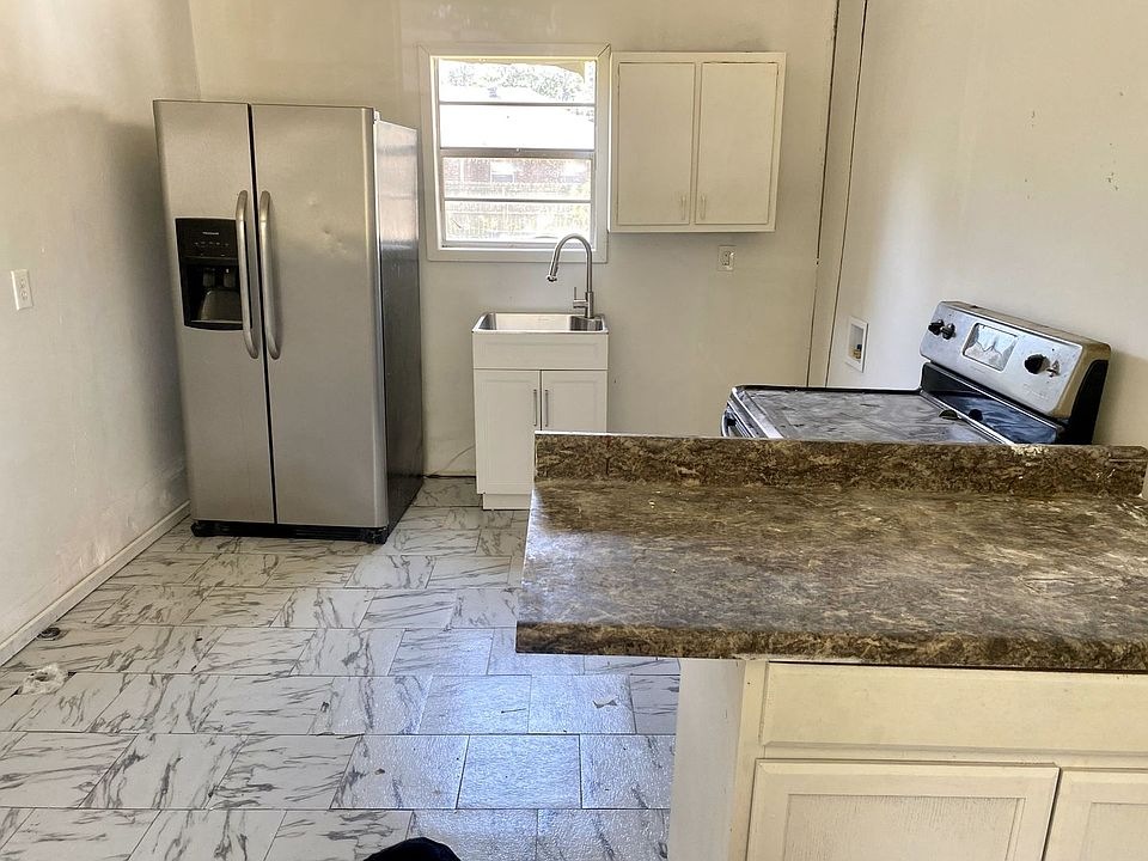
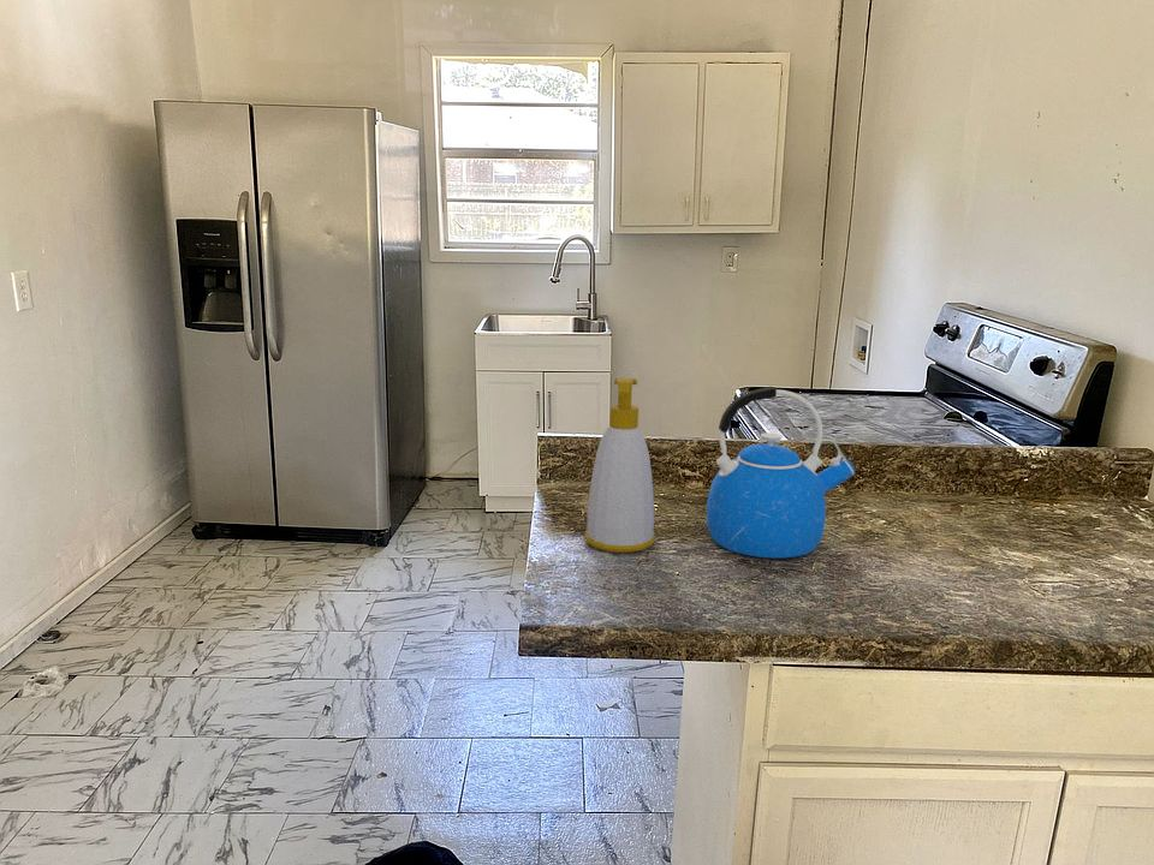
+ soap bottle (621, 461)
+ kettle (783, 465)
